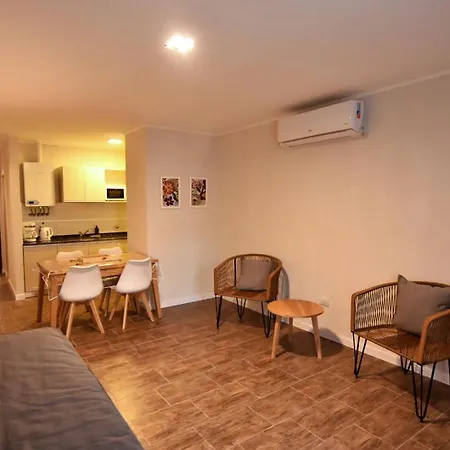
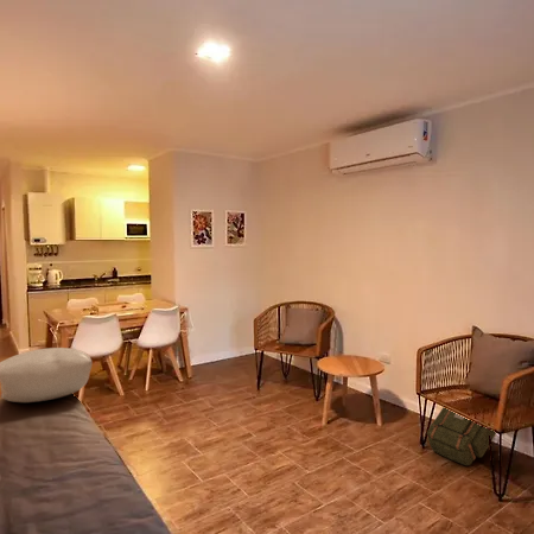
+ pillow (45, 374)
+ backpack (463, 428)
